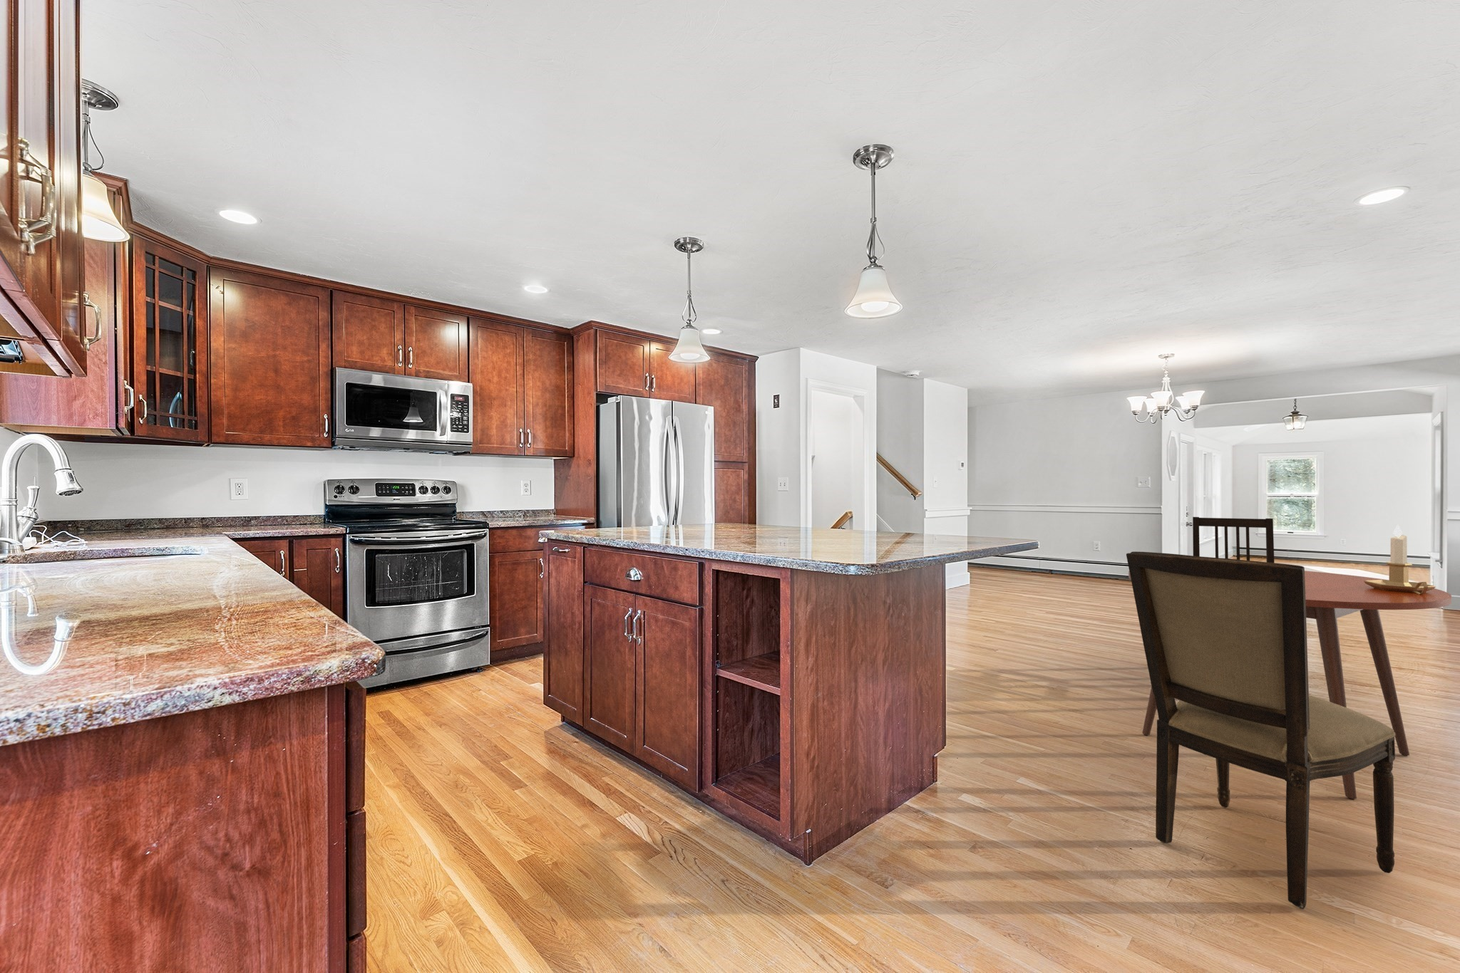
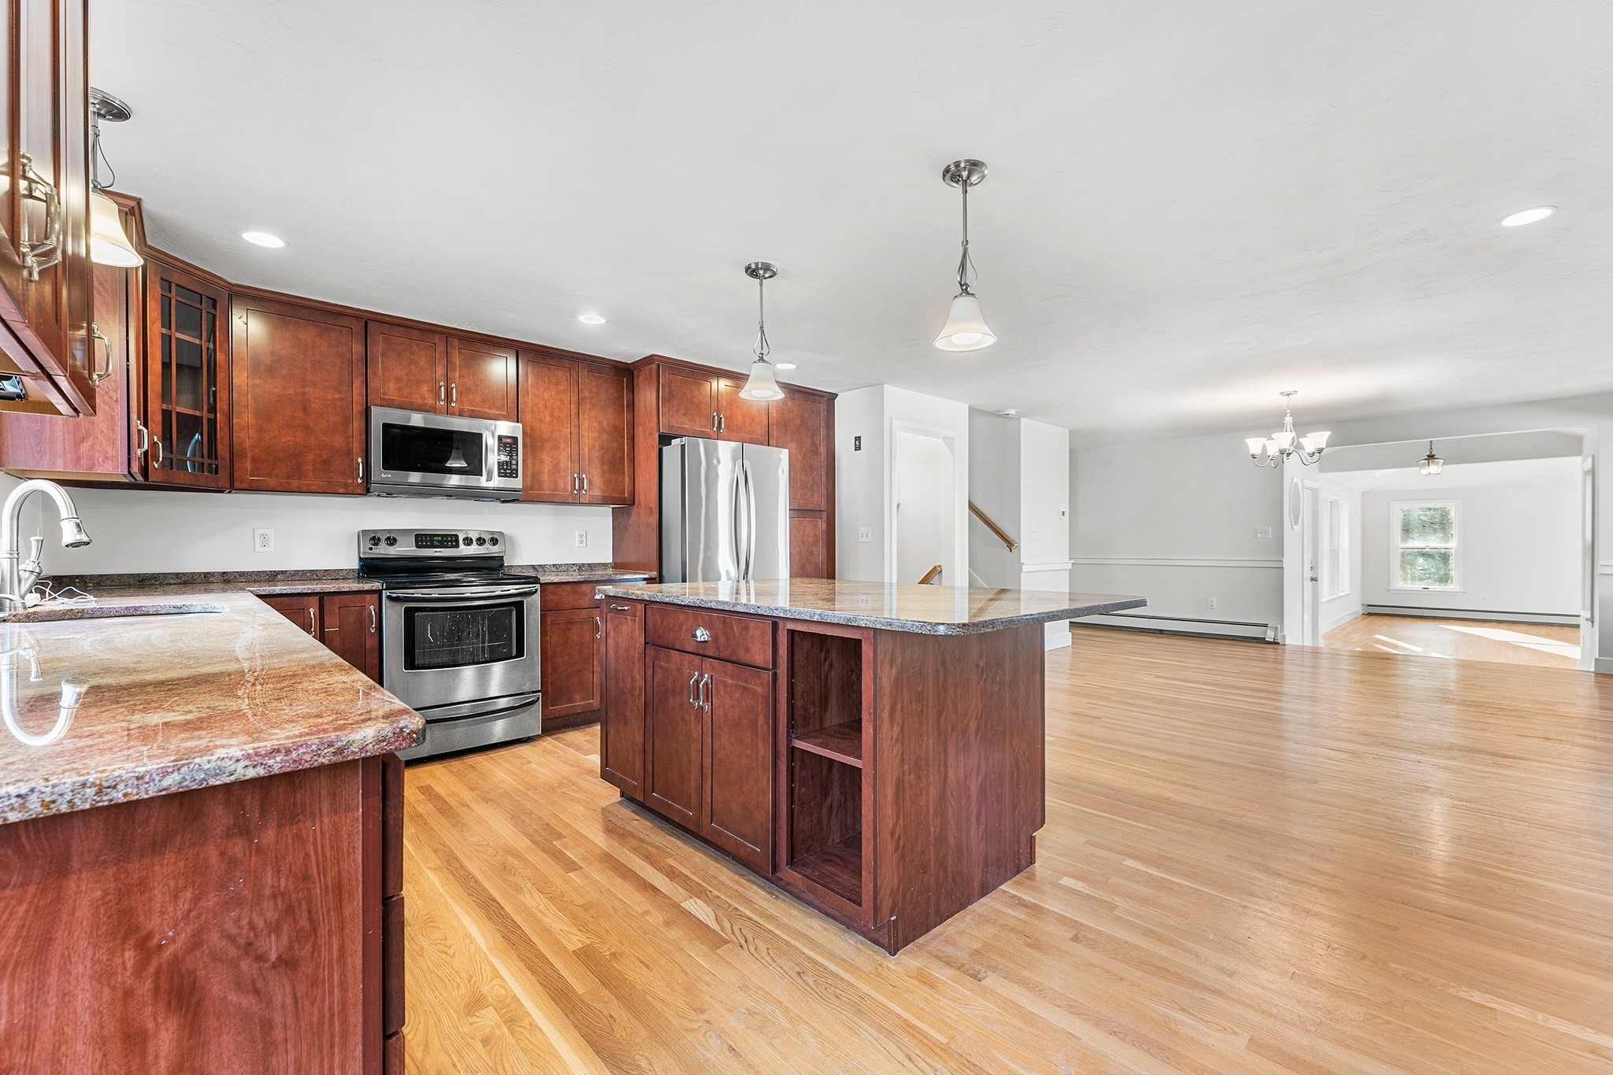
- dining table (1322, 655)
- dining chair (1237, 559)
- candlestick (1402, 557)
- dining chair (1256, 705)
